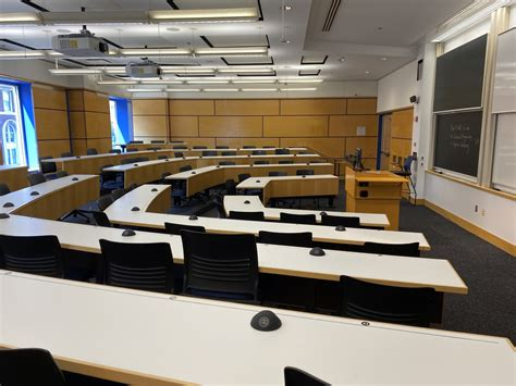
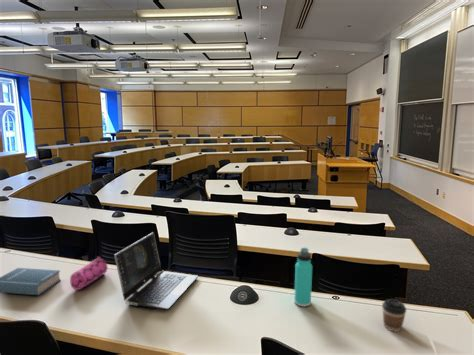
+ hardback book (27, 281)
+ laptop computer (159, 267)
+ coffee cup (393, 313)
+ thermos bottle (303, 276)
+ pencil case (88, 272)
